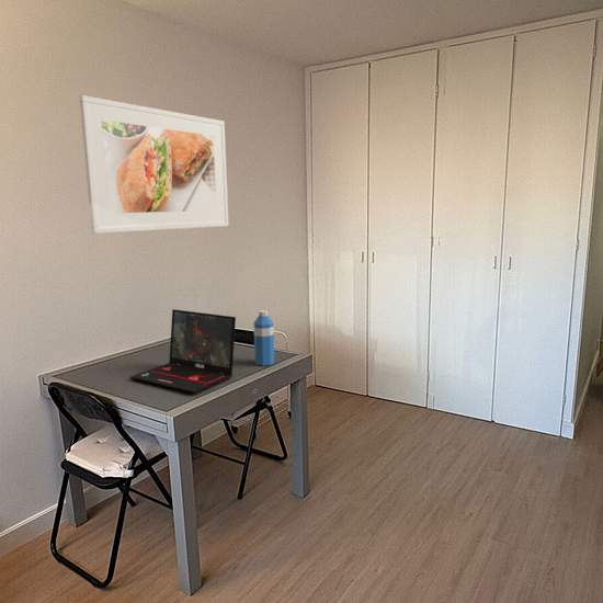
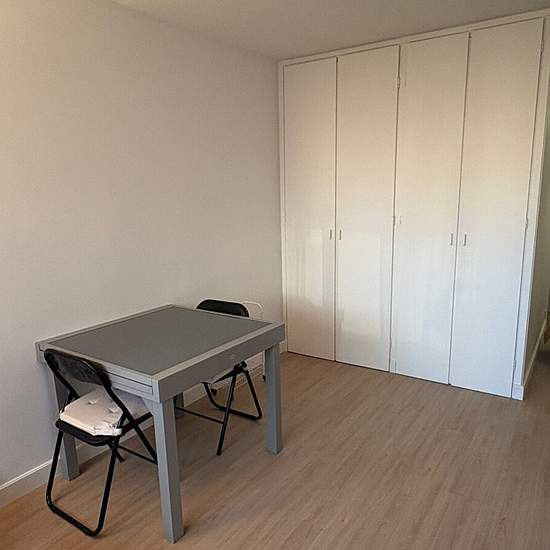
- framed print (164, 170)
- water bottle (263, 337)
- laptop (182, 348)
